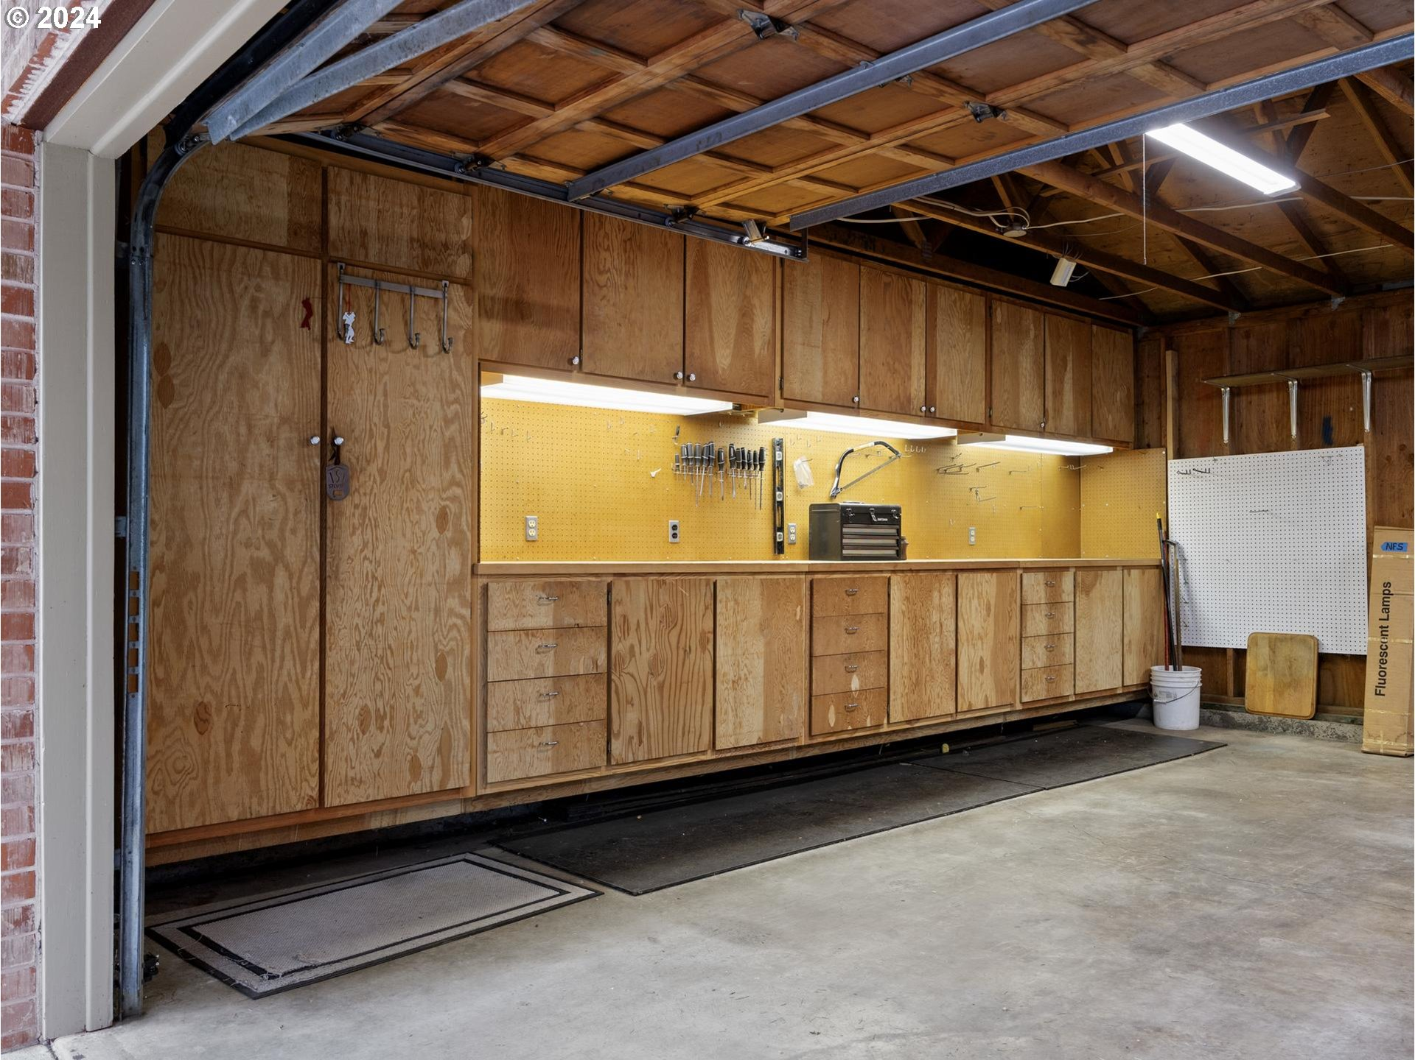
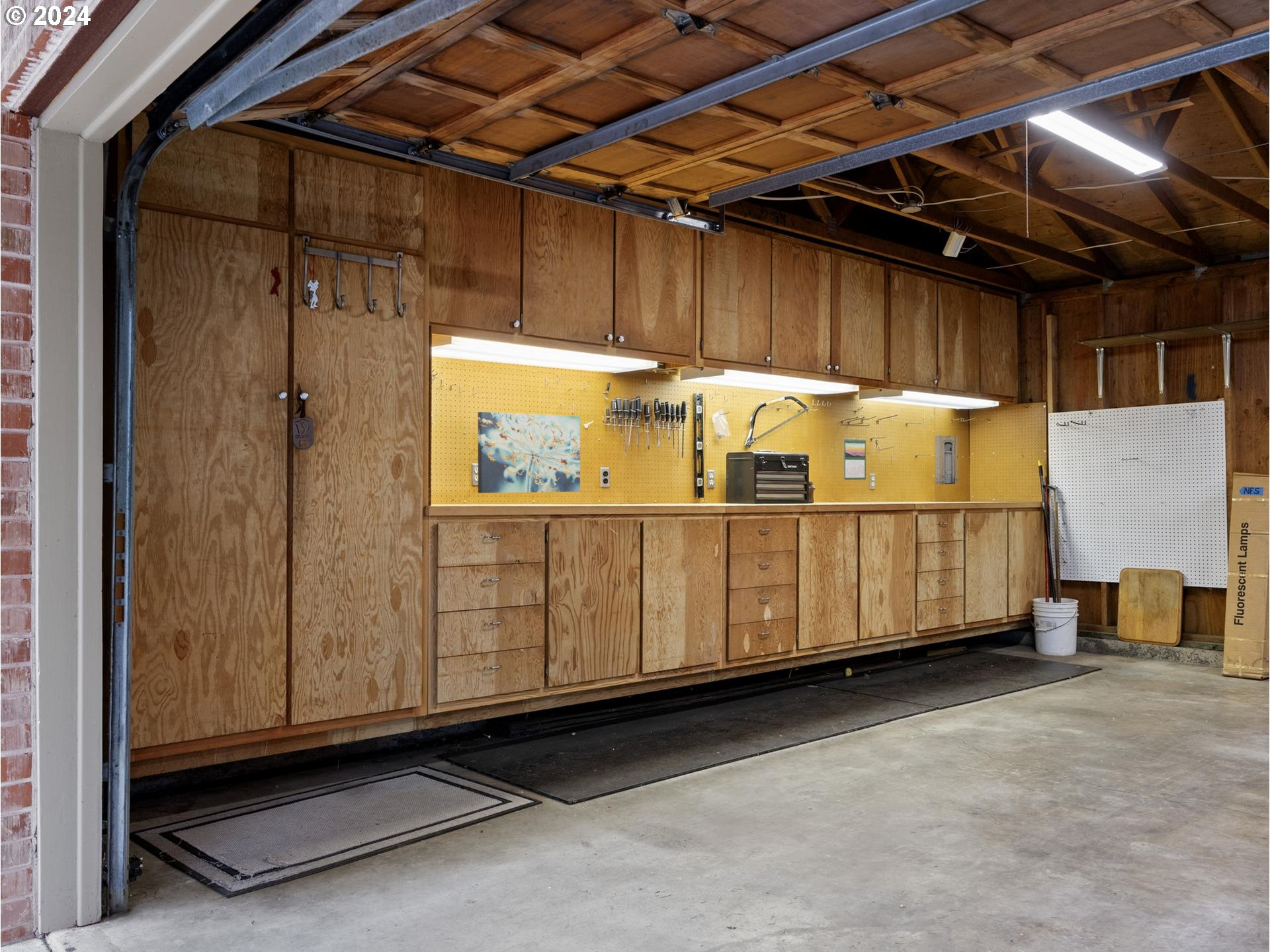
+ wall art (530, 453)
+ calendar (855, 458)
+ wall art (946, 459)
